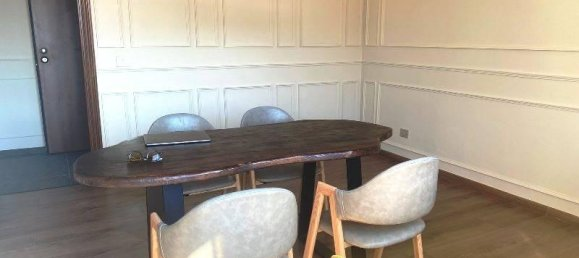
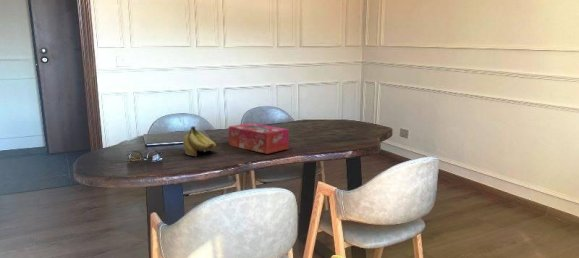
+ tissue box (258, 137)
+ fruit (200, 140)
